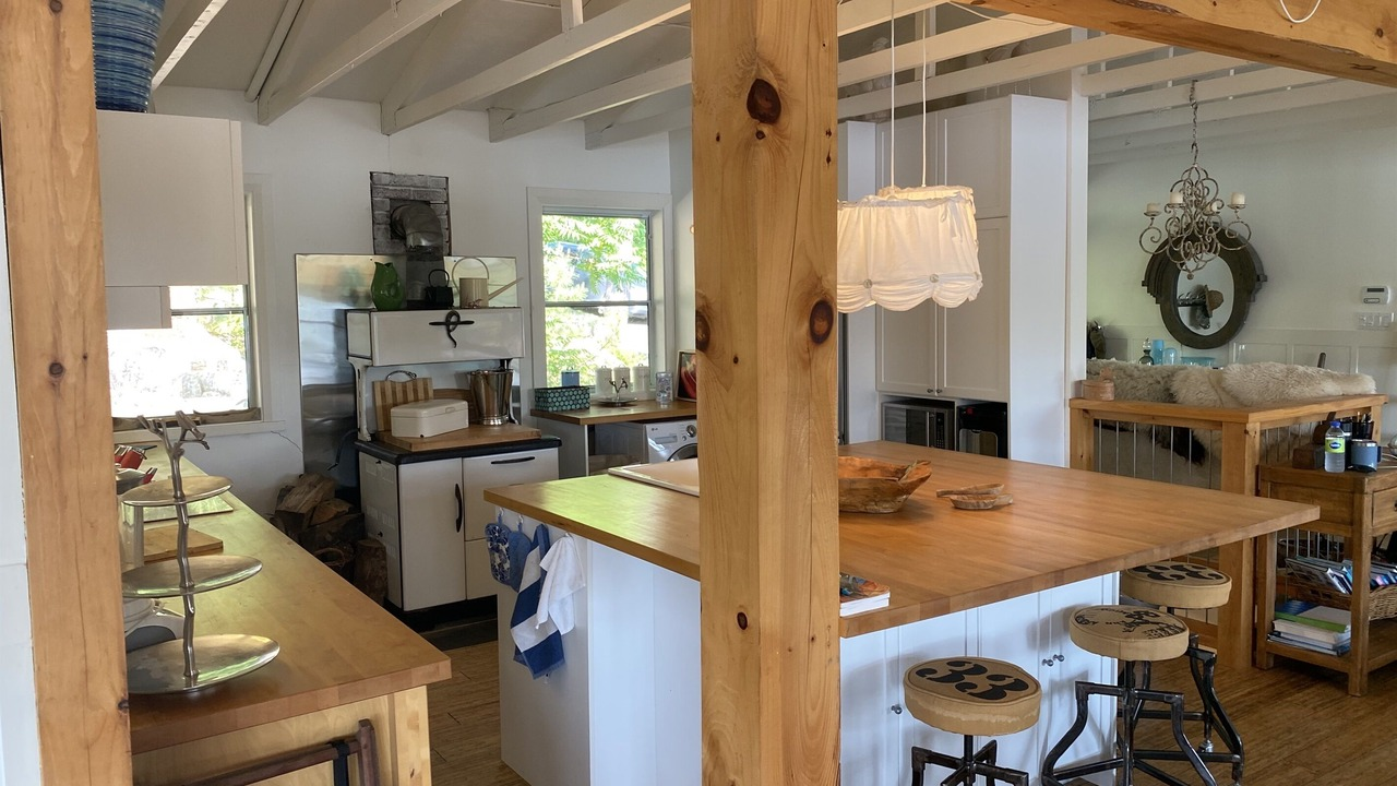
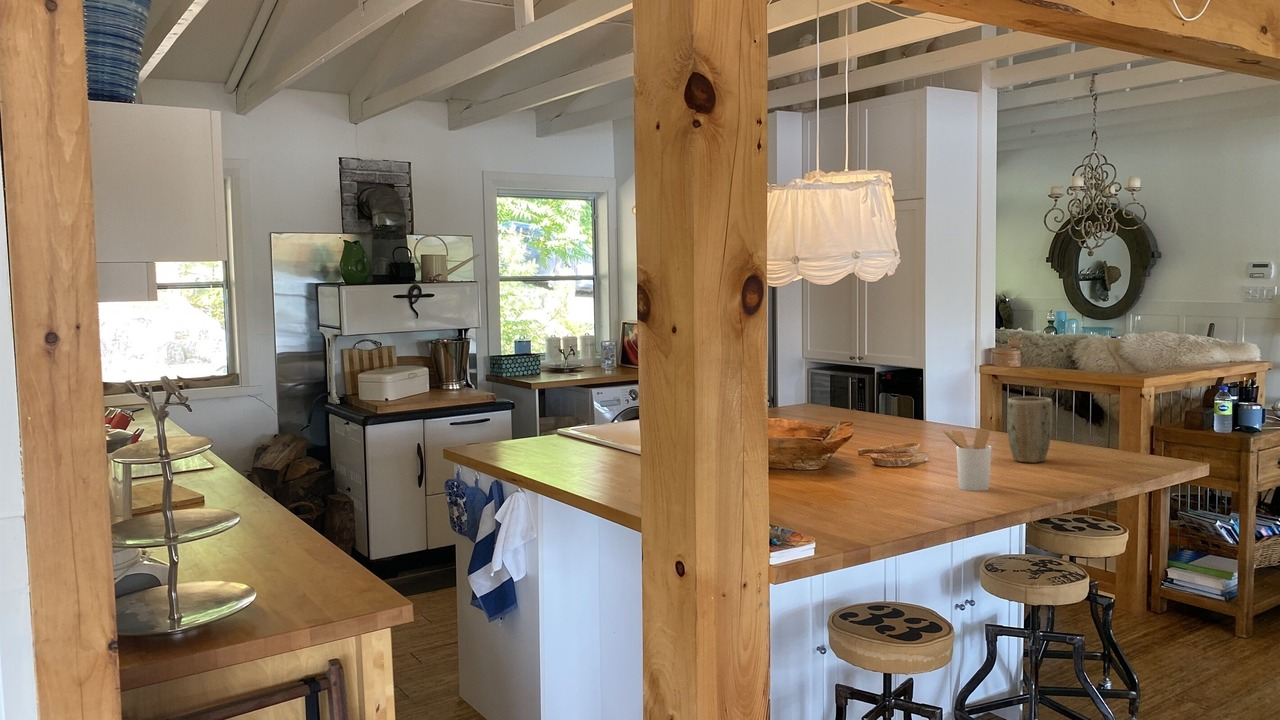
+ utensil holder (965, 457)
+ plant pot (1029, 429)
